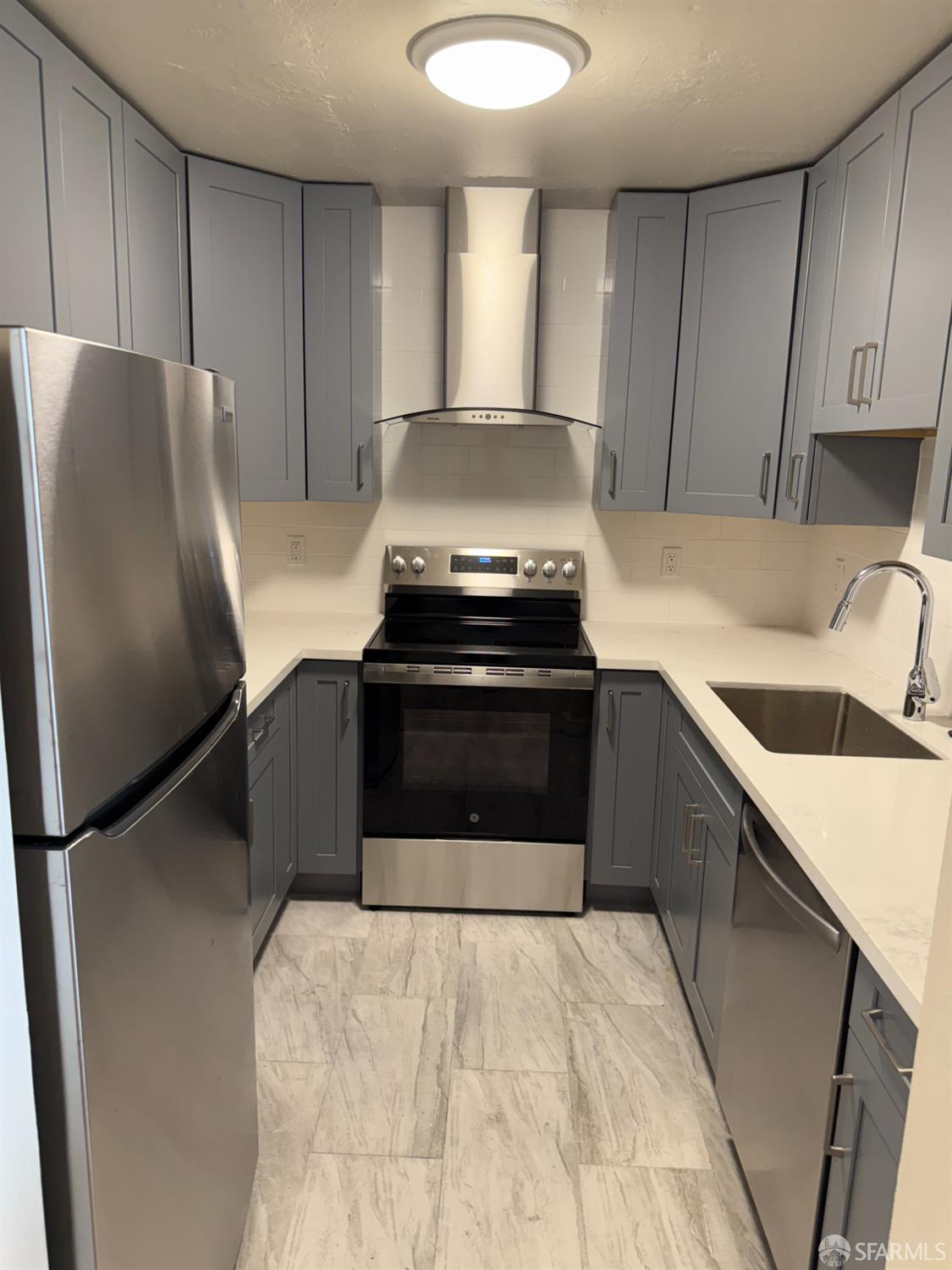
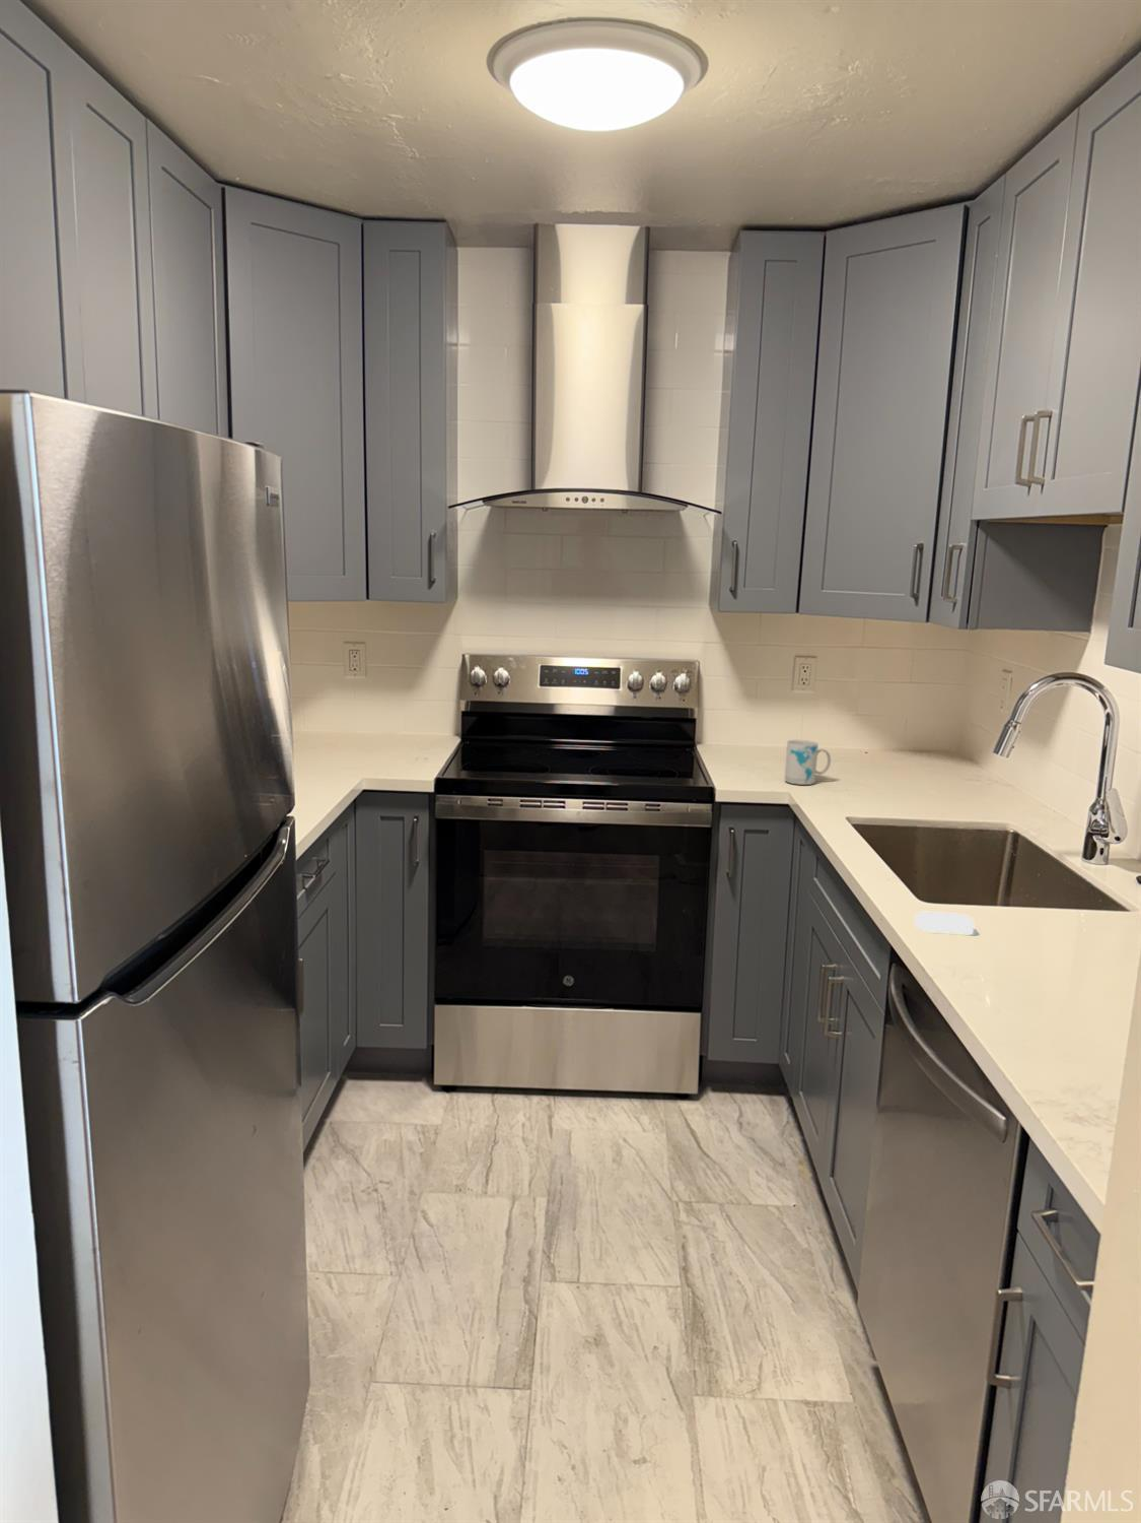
+ soap bar (944, 921)
+ mug (808, 762)
